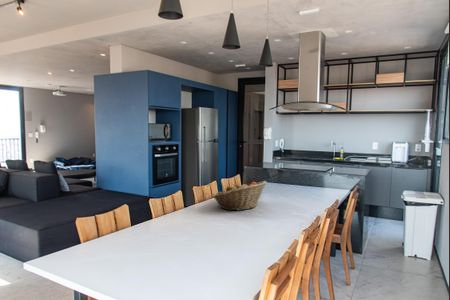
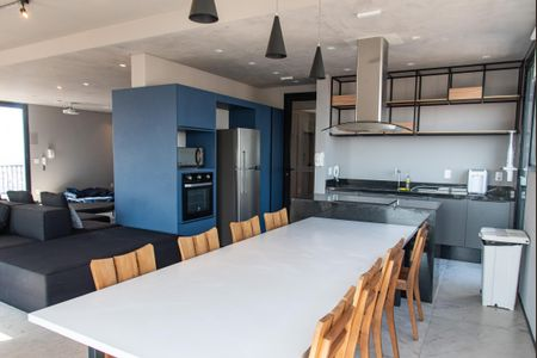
- fruit basket (240, 193)
